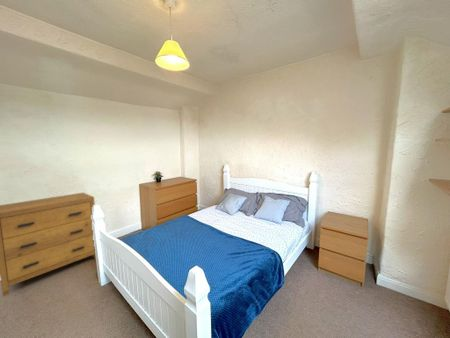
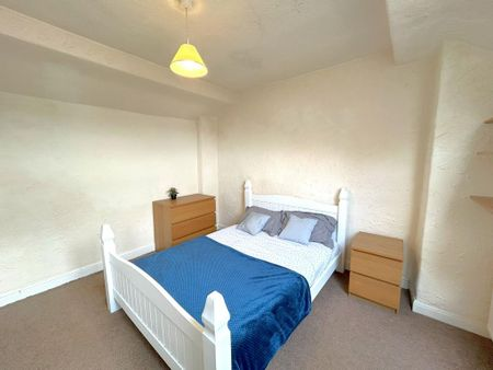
- dresser (50, 235)
